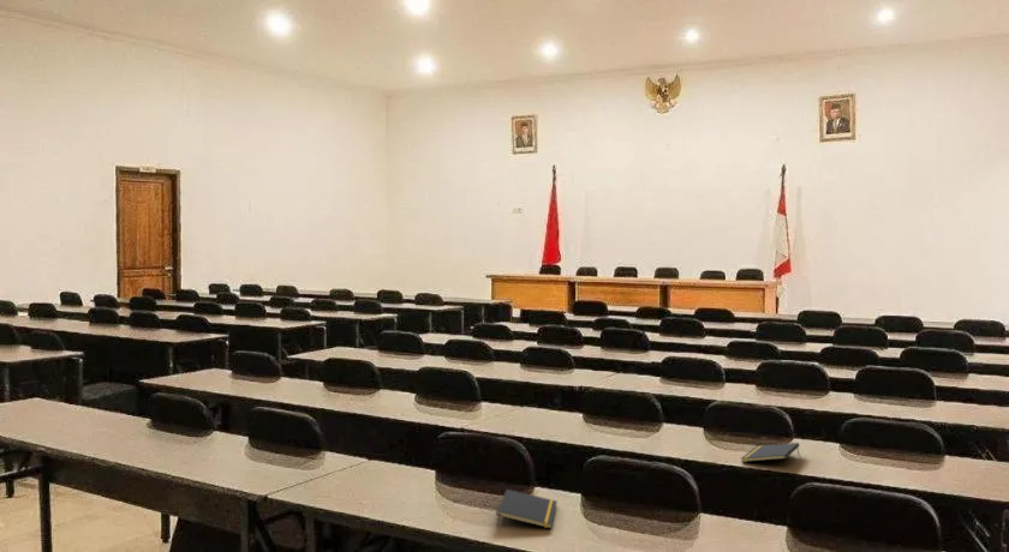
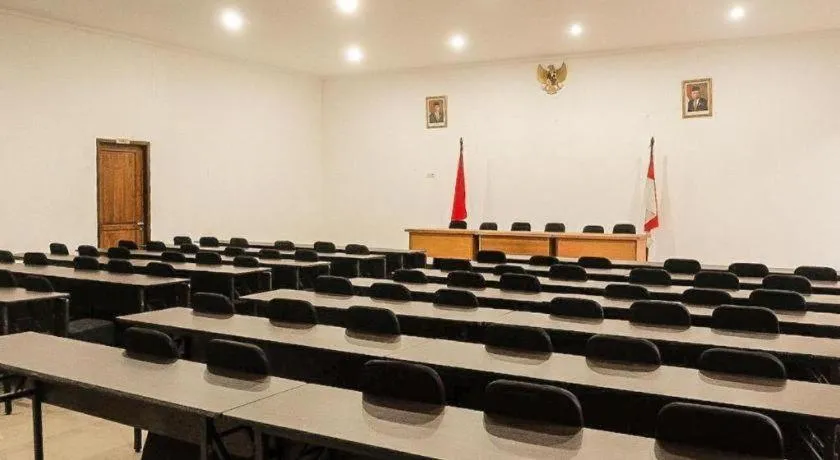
- notepad (527, 508)
- notepad (770, 451)
